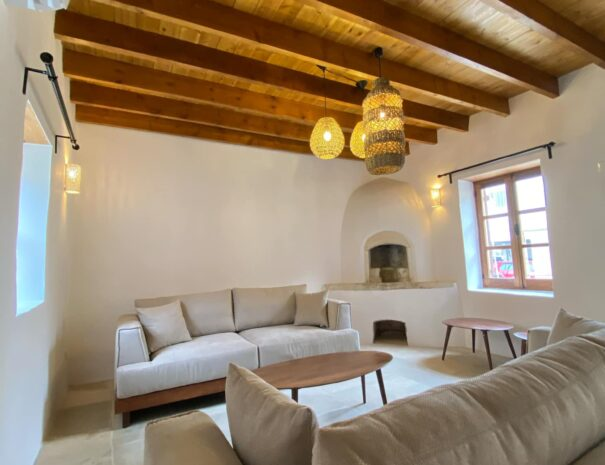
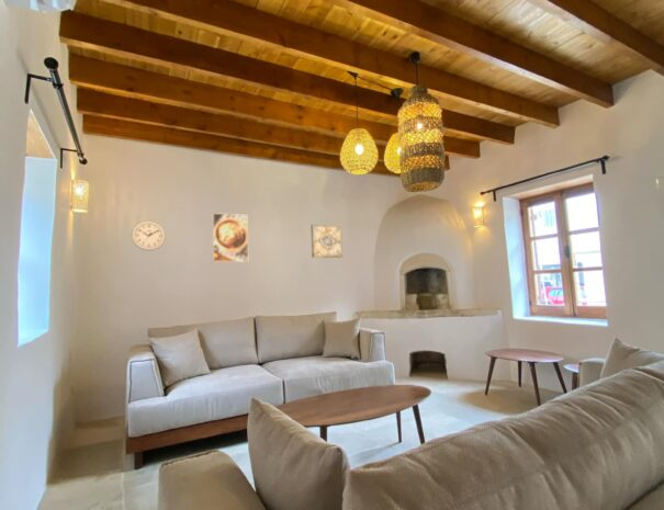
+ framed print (230, 237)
+ wall art (326, 240)
+ wall clock (148, 235)
